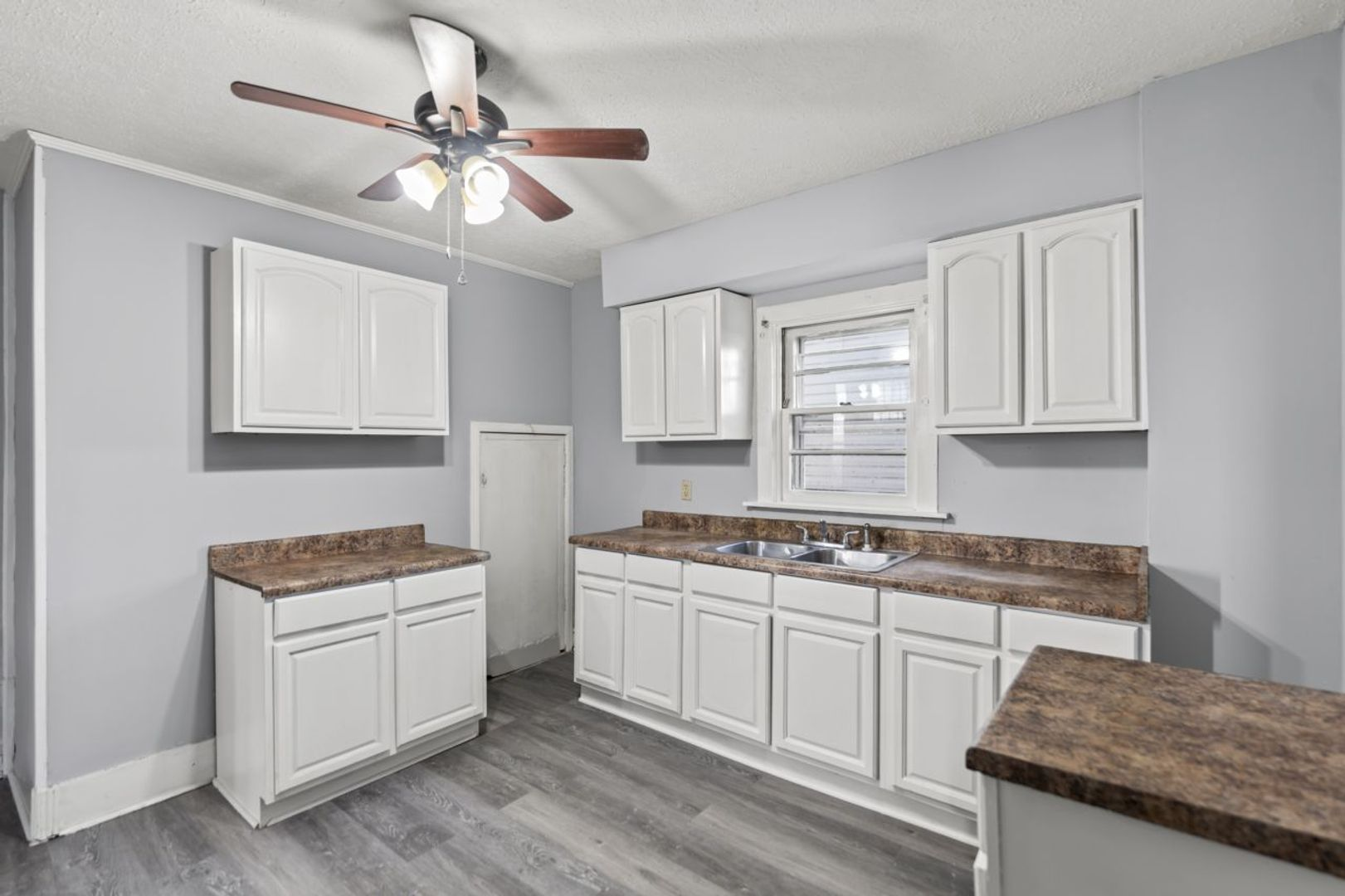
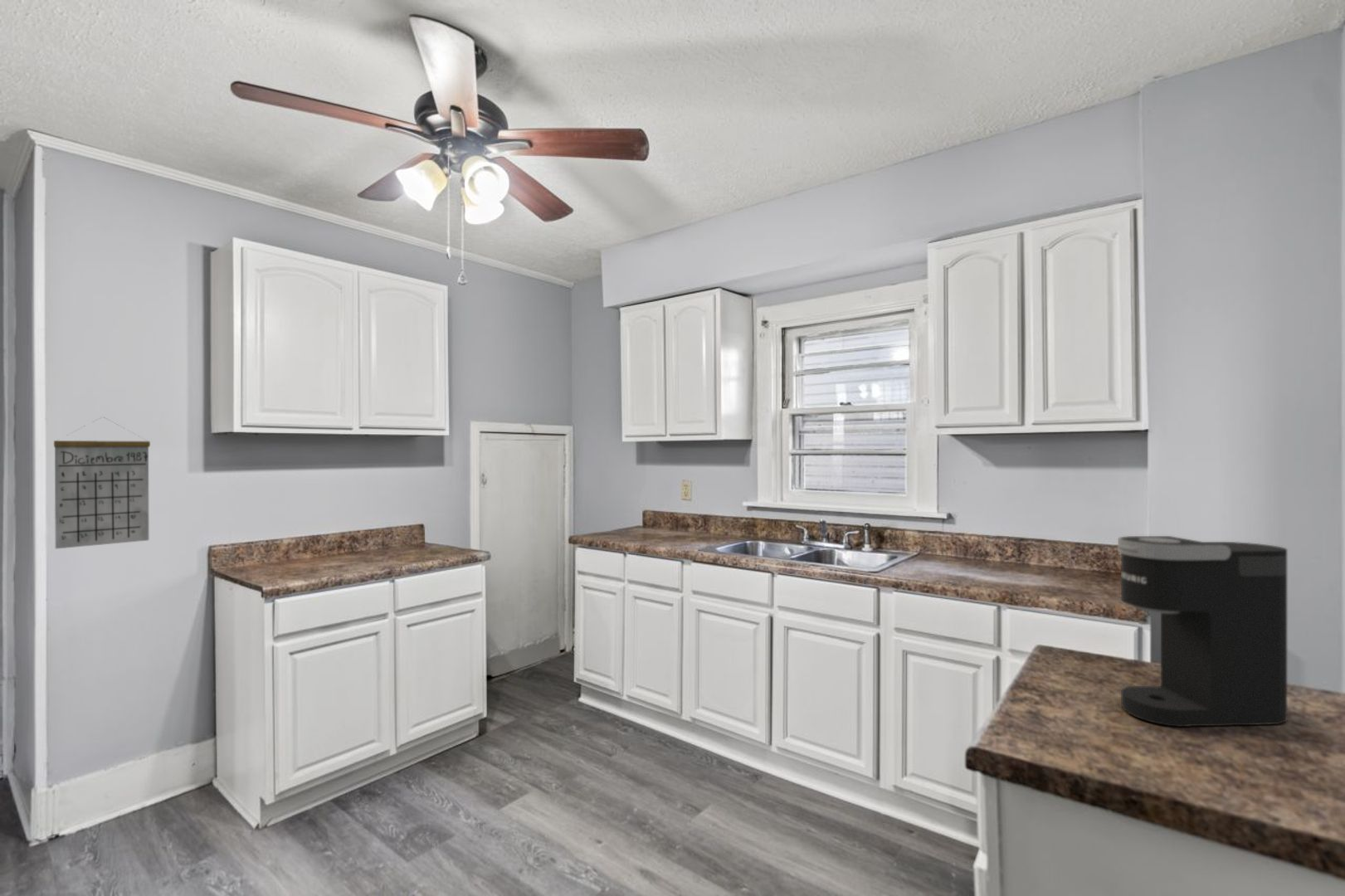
+ calendar (104, 480)
+ coffee maker (1200, 626)
